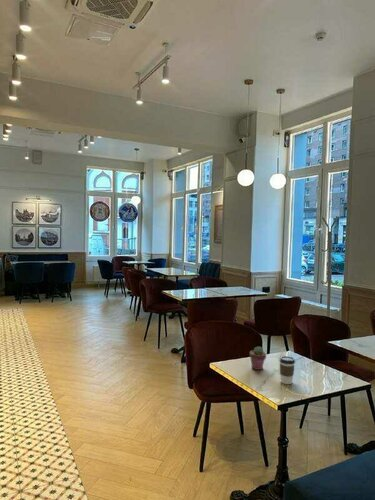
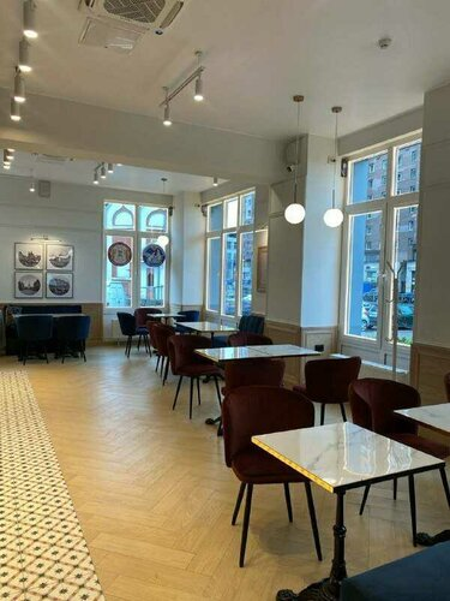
- potted succulent (257, 357)
- coffee cup (286, 370)
